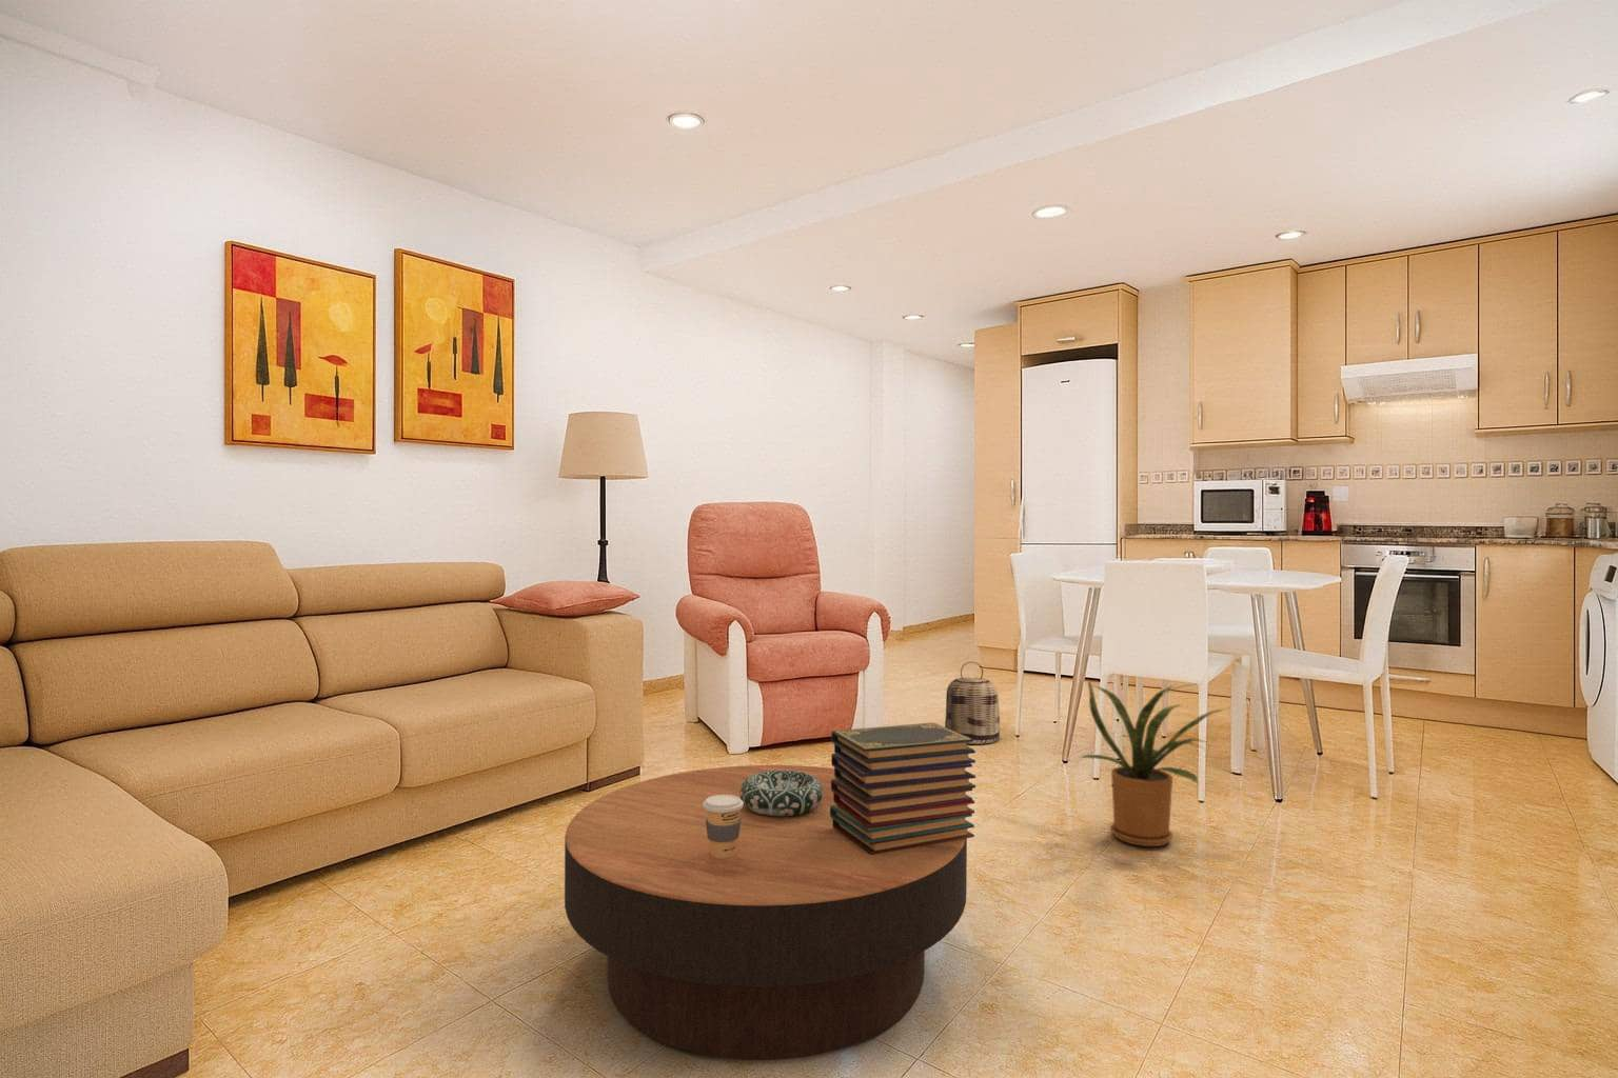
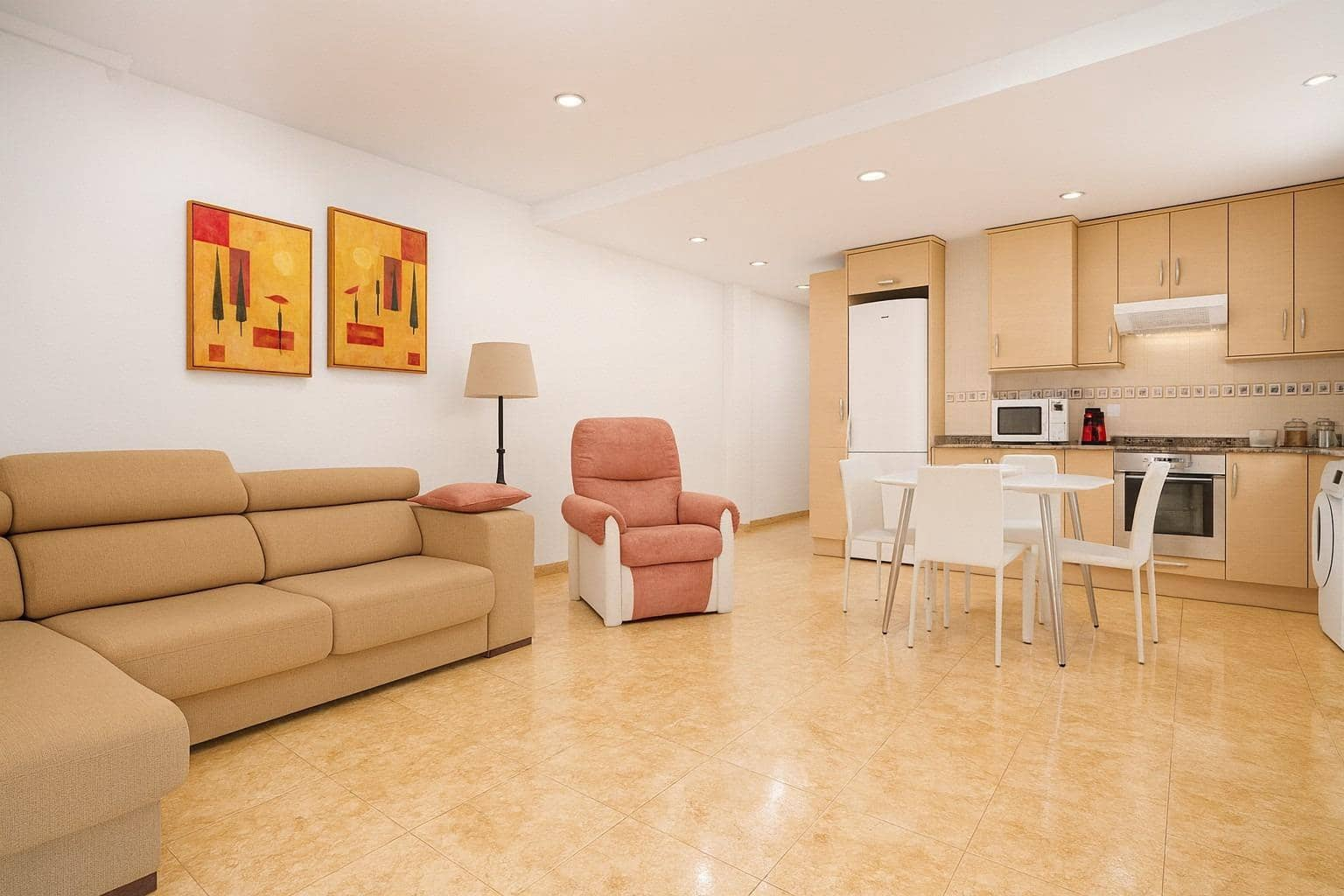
- house plant (1150, 754)
- basket (972, 699)
- coffee table (767, 890)
- decorative bowl (780, 792)
- coffee cup (722, 825)
- book stack (900, 783)
